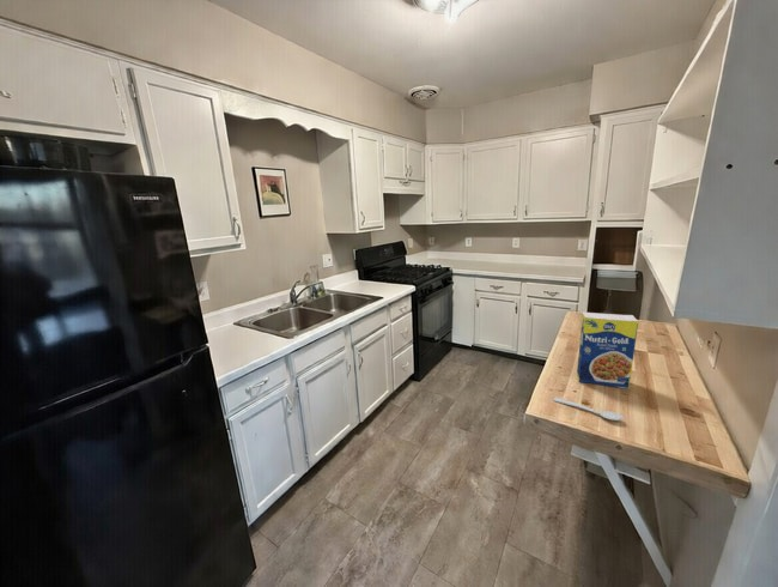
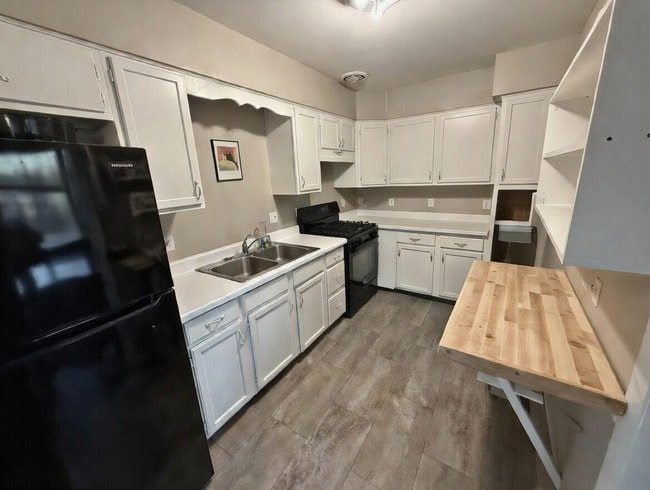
- spoon (585, 407)
- legume (604, 349)
